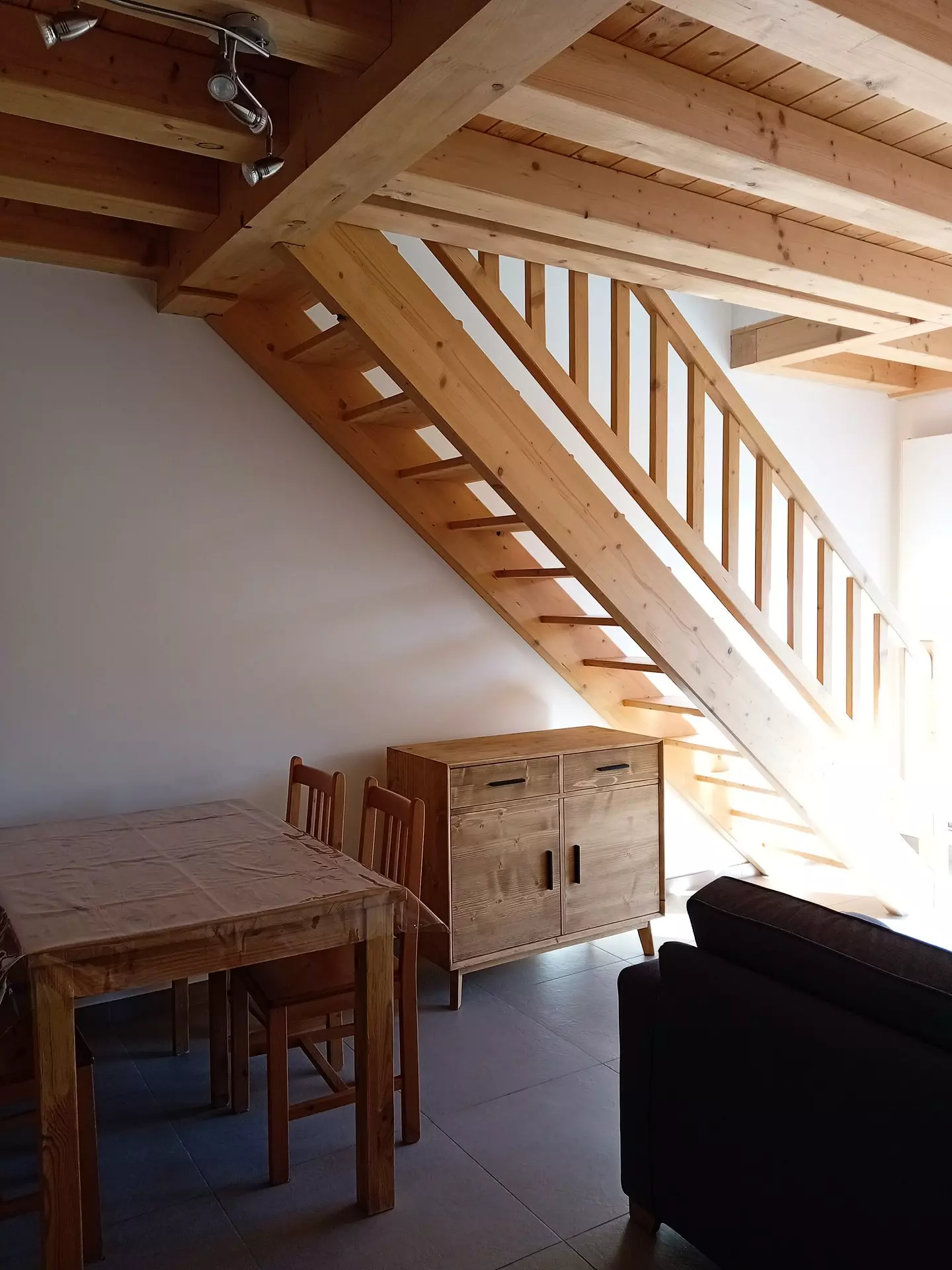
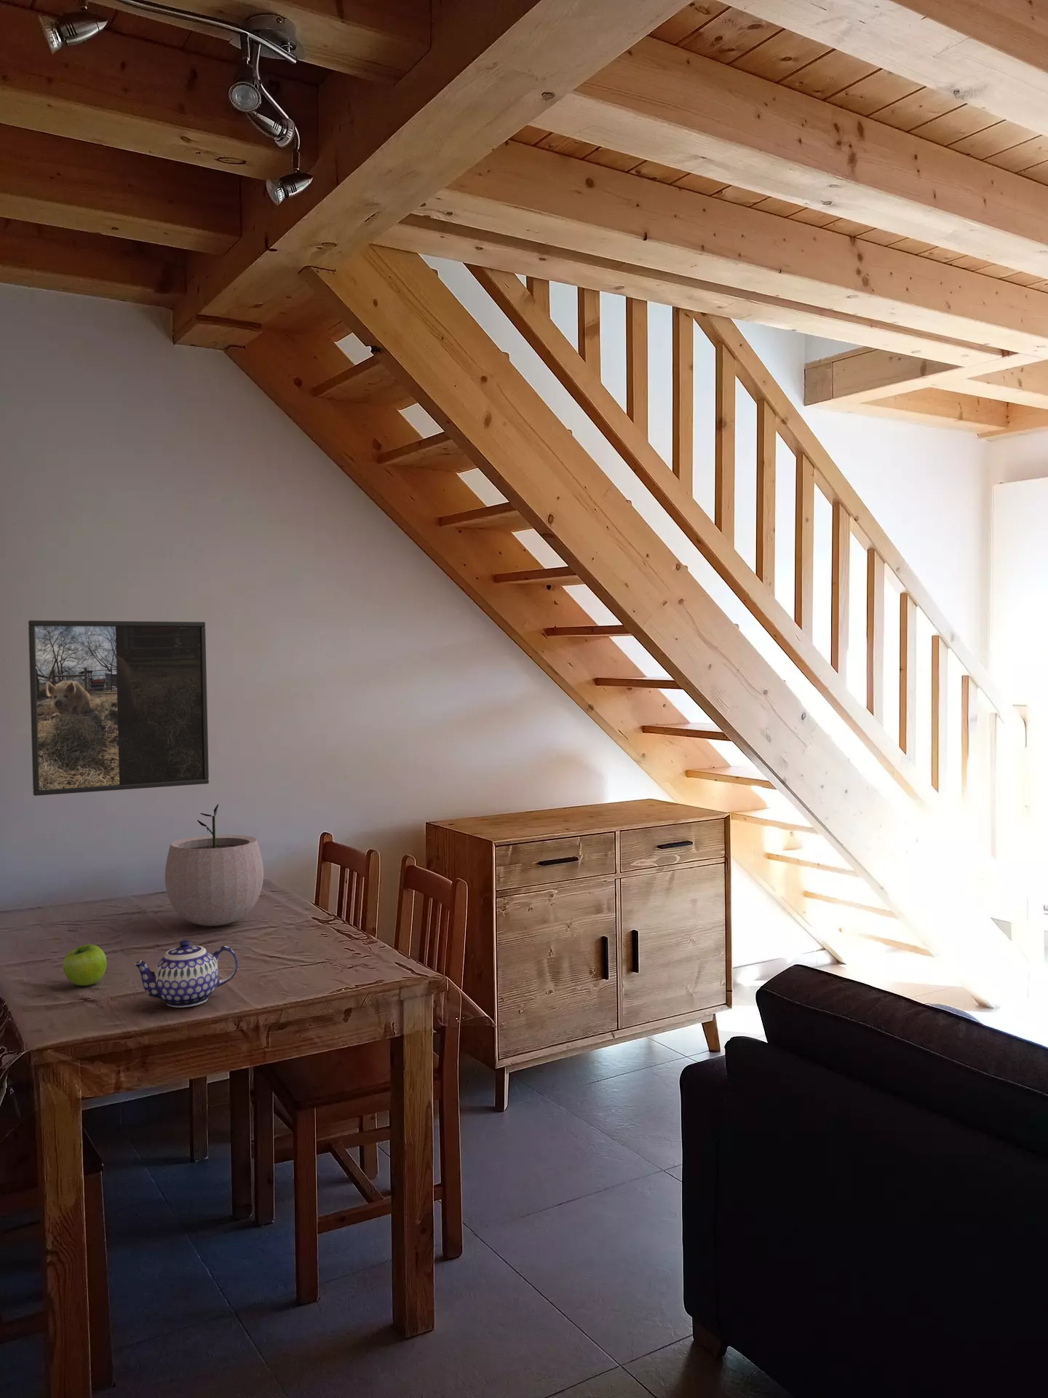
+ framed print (122, 705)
+ teapot (186, 971)
+ plant pot (214, 864)
+ fruit (85, 964)
